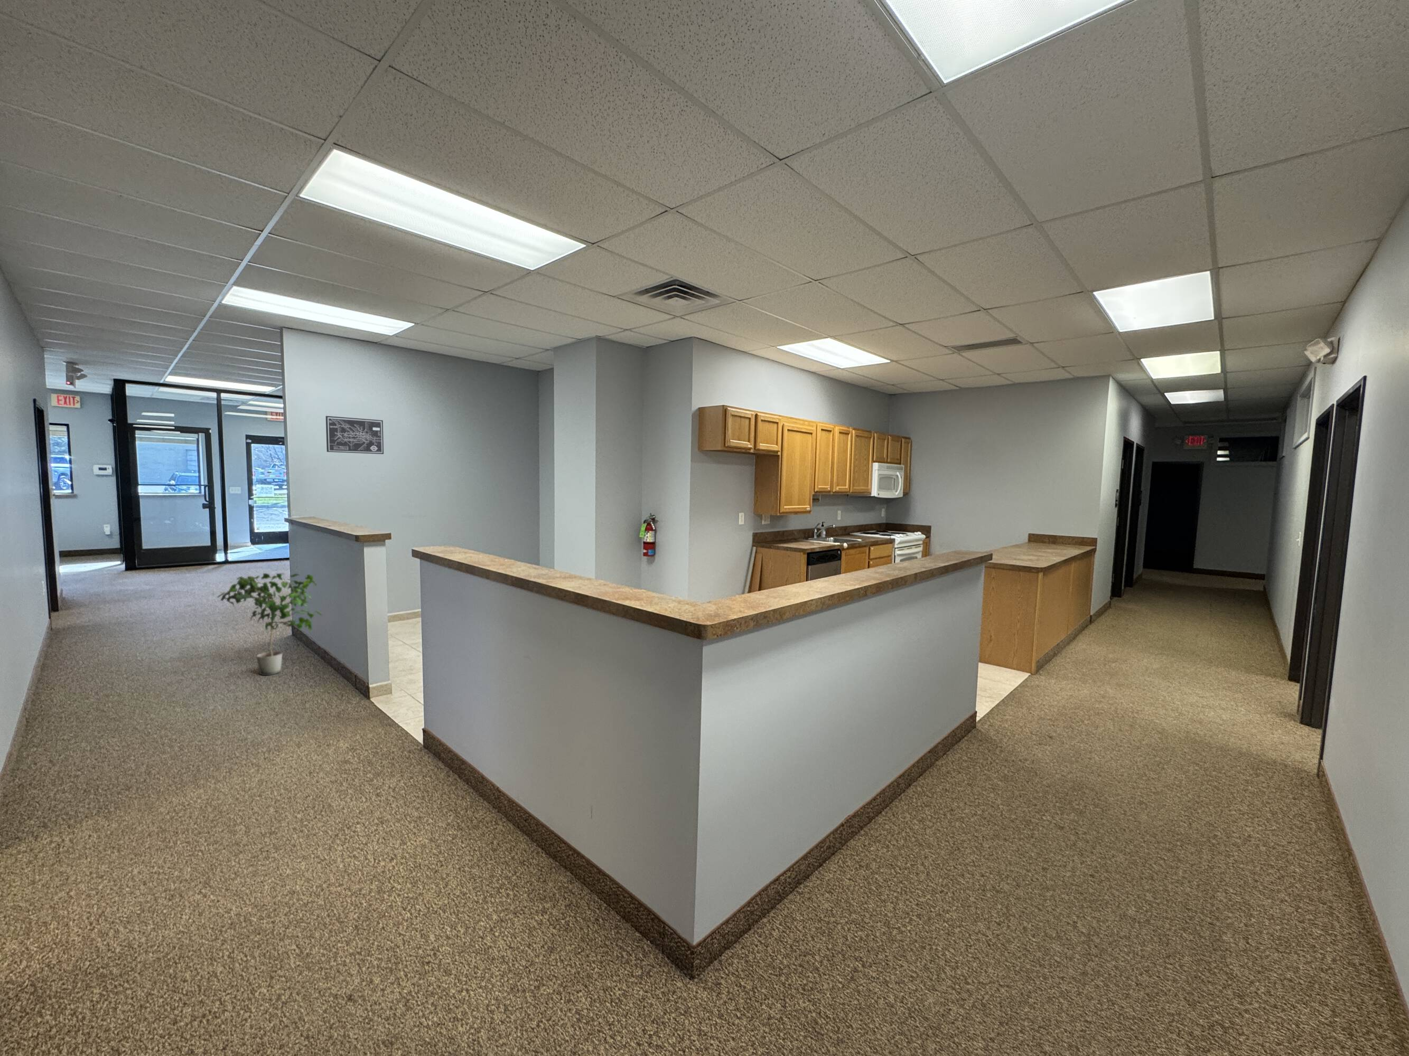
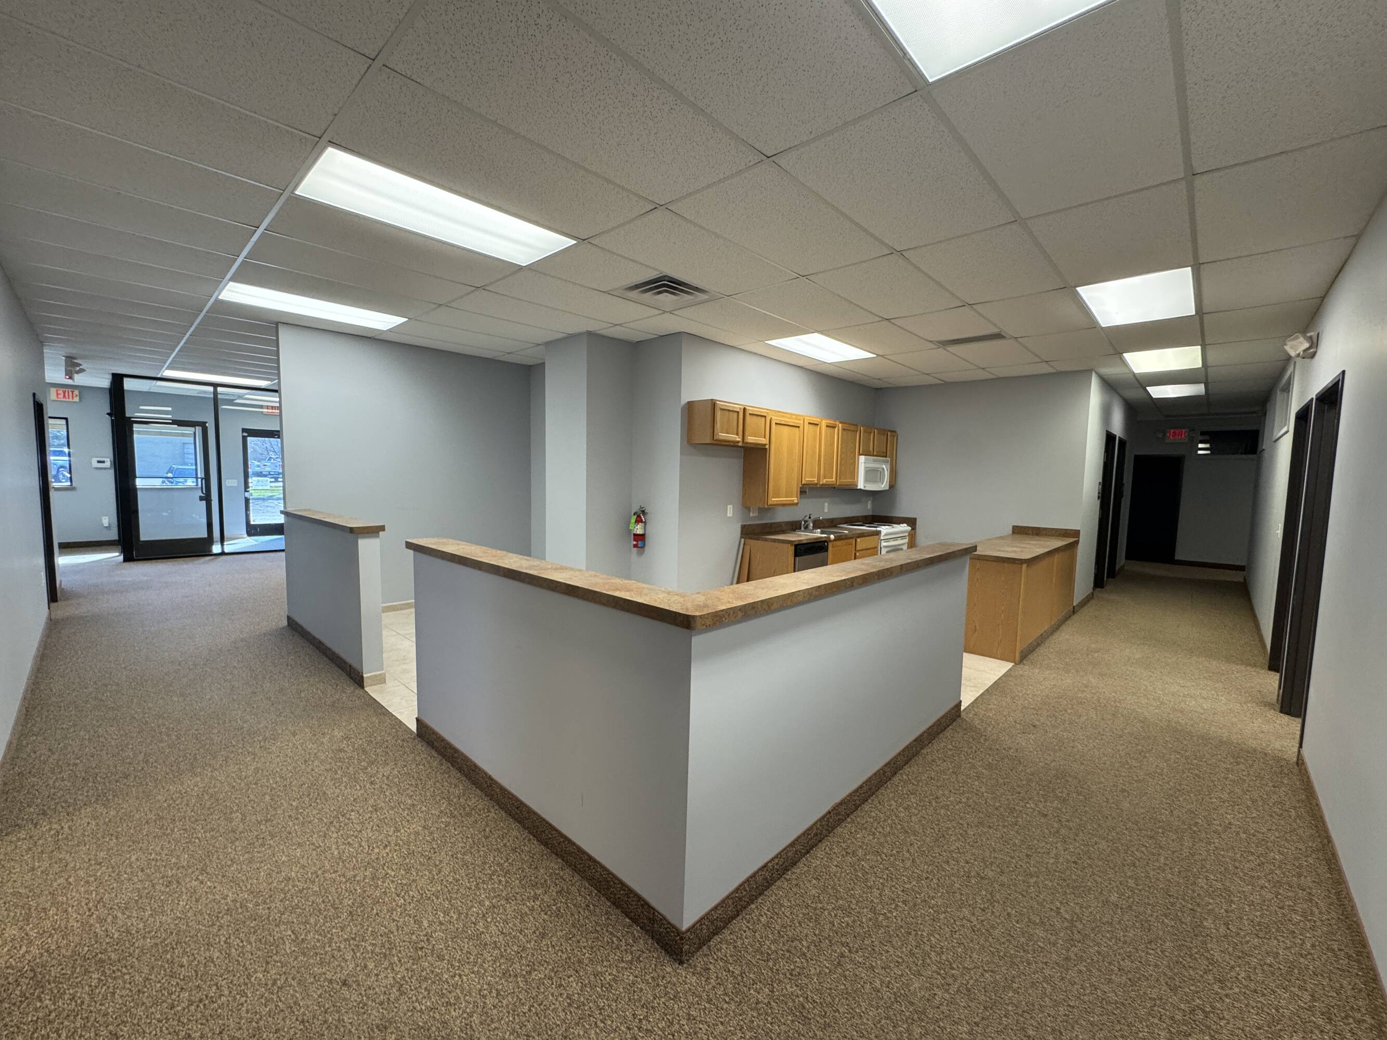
- wall art (355, 436)
- potted plant (268, 622)
